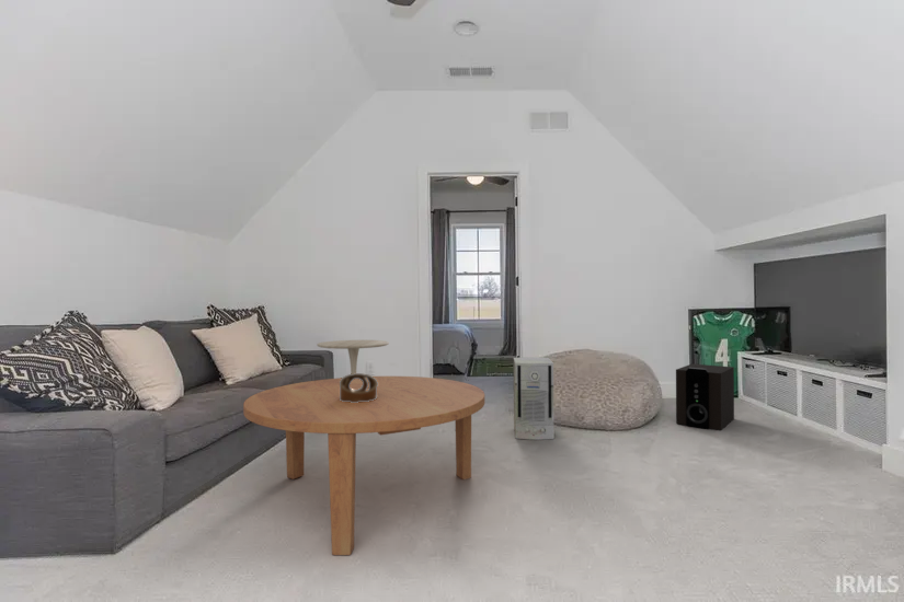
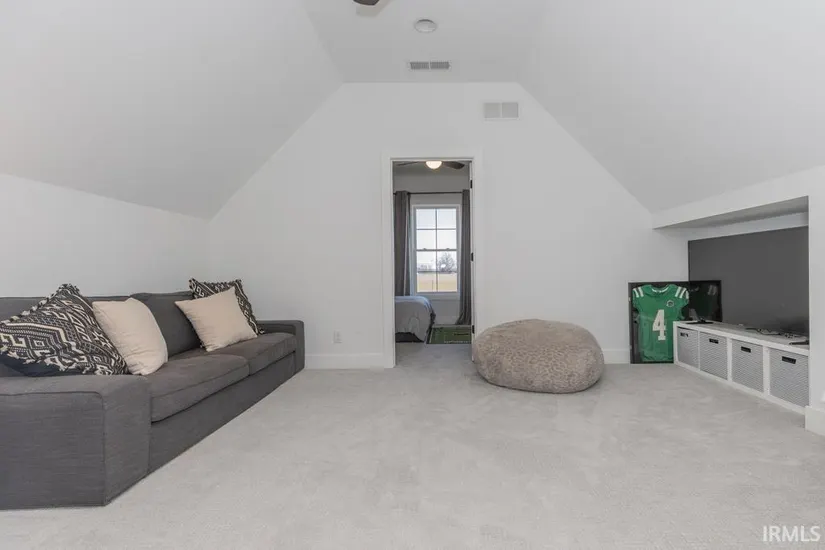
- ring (358, 389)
- speaker (705, 393)
- air purifier (533, 396)
- side table (353, 373)
- coffee table (366, 432)
